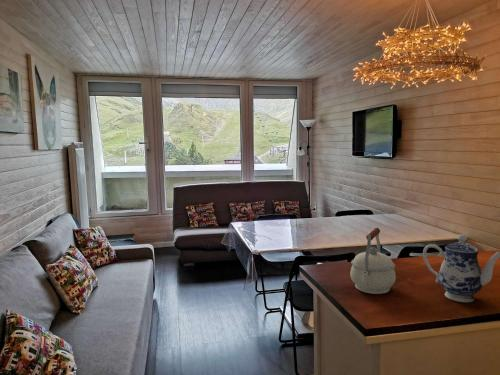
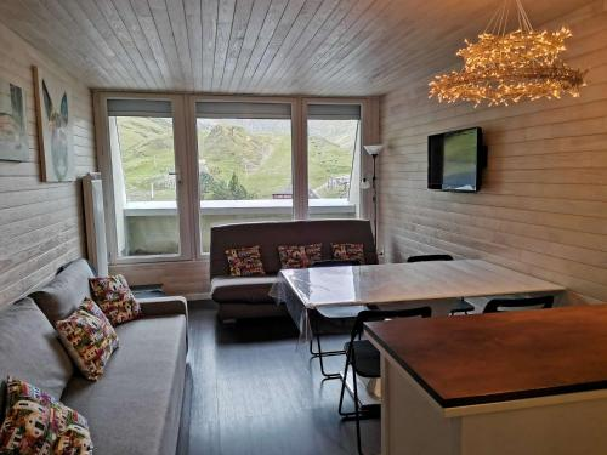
- kettle (372, 260)
- teapot (460, 266)
